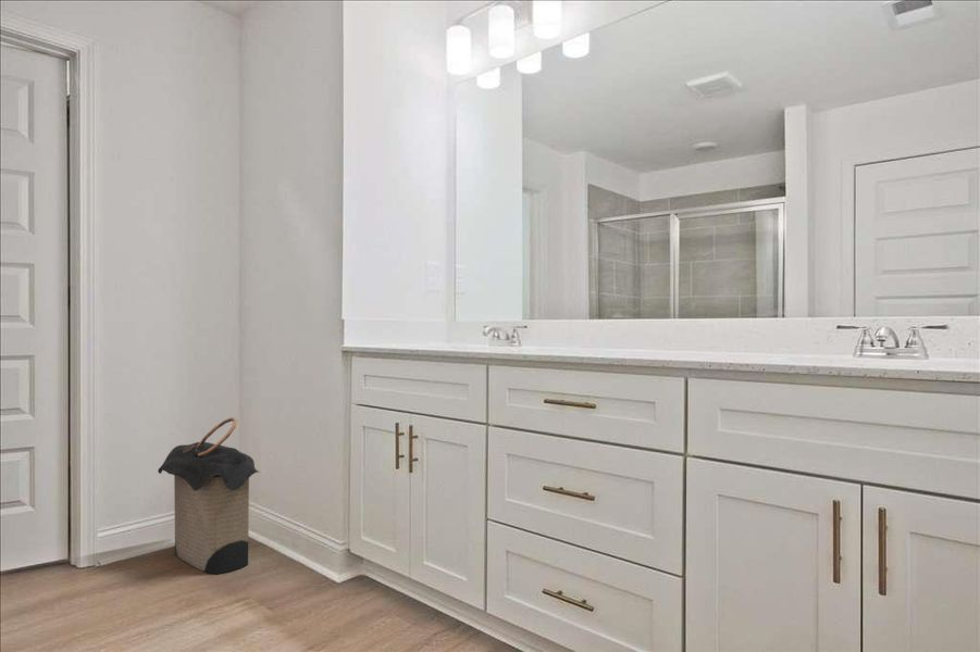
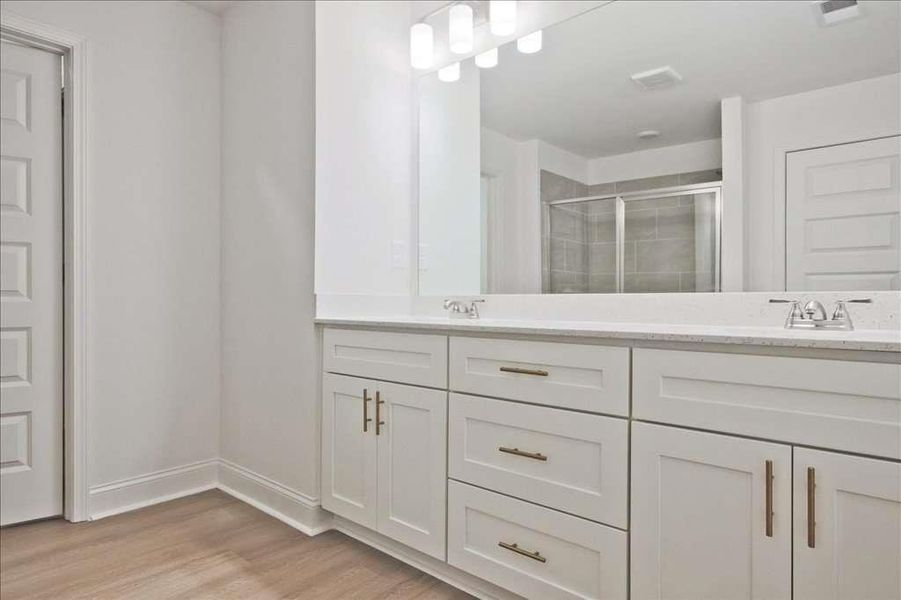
- laundry hamper (207, 488)
